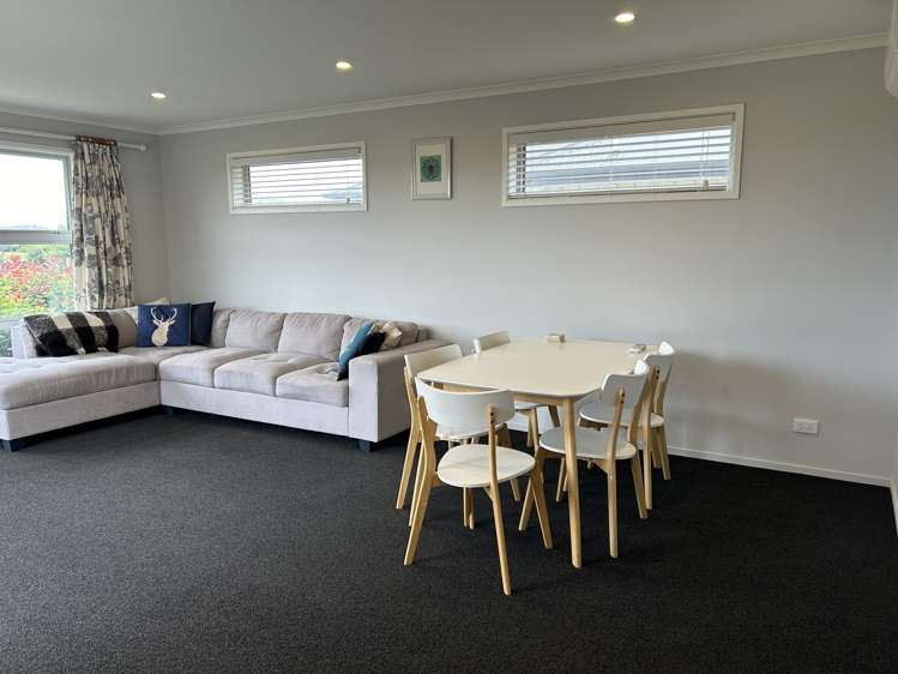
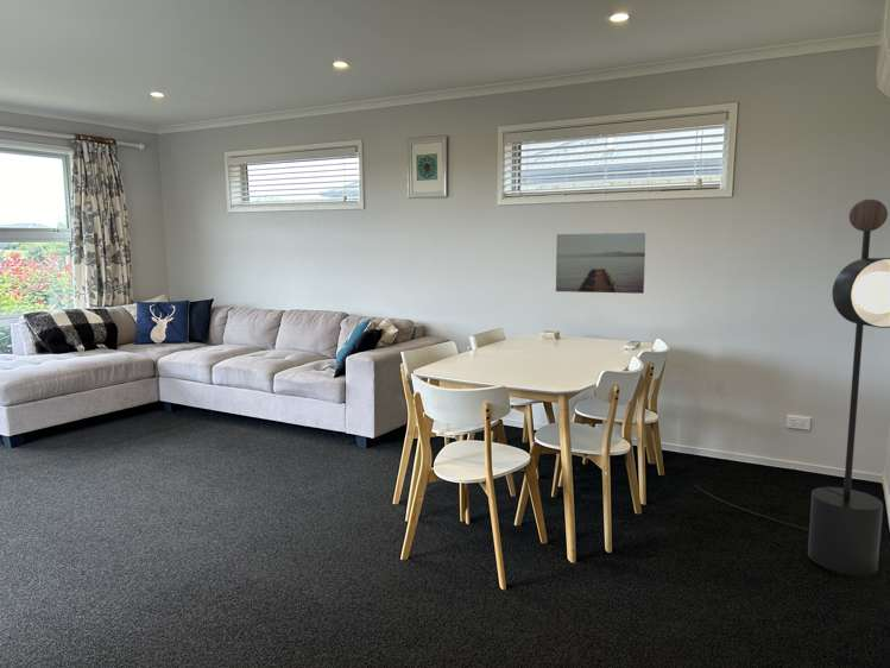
+ wall art (599, 263)
+ floor lamp (852, 373)
